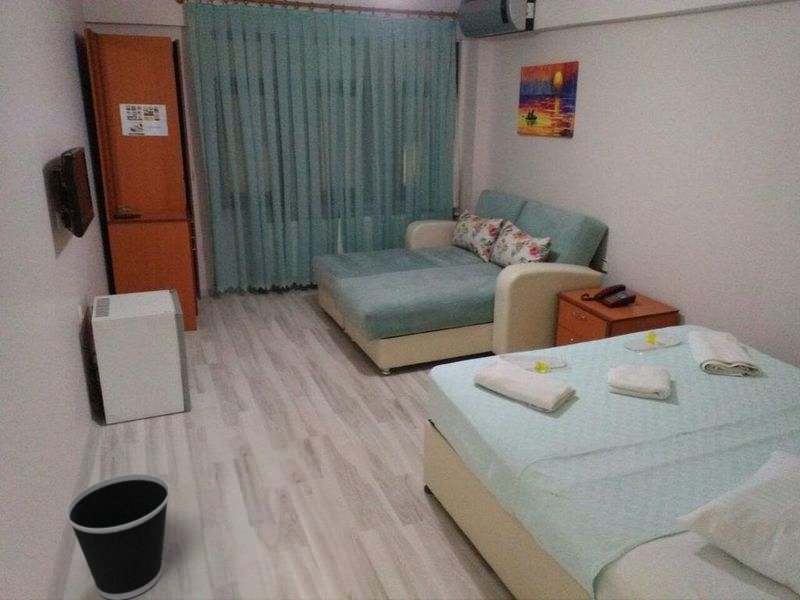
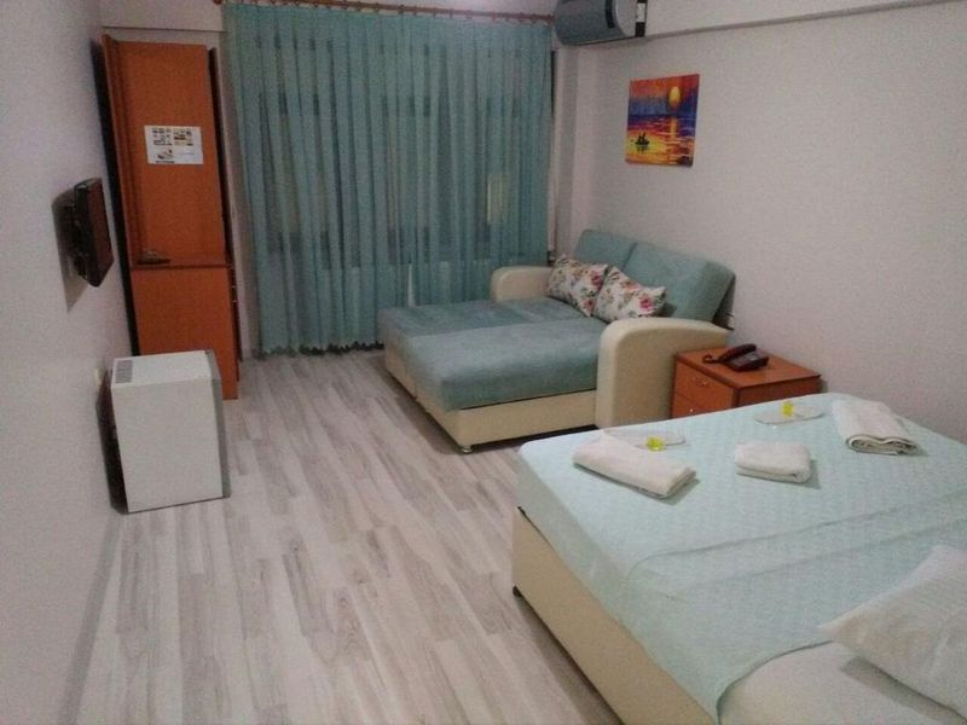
- wastebasket (124, 539)
